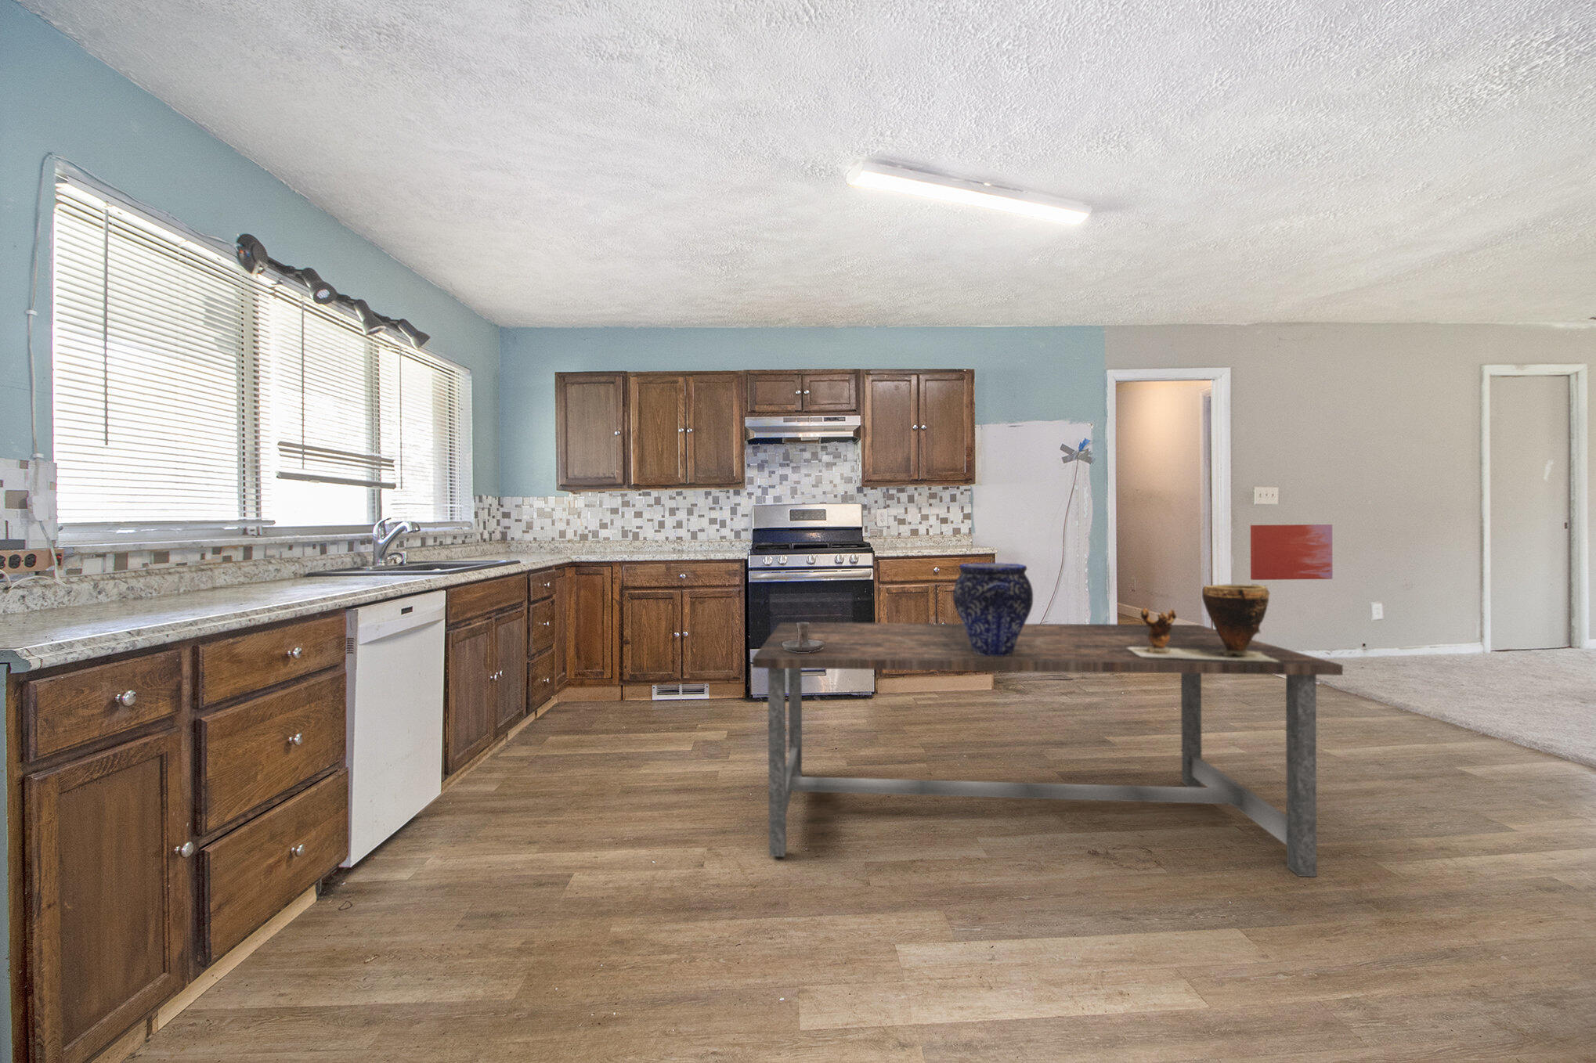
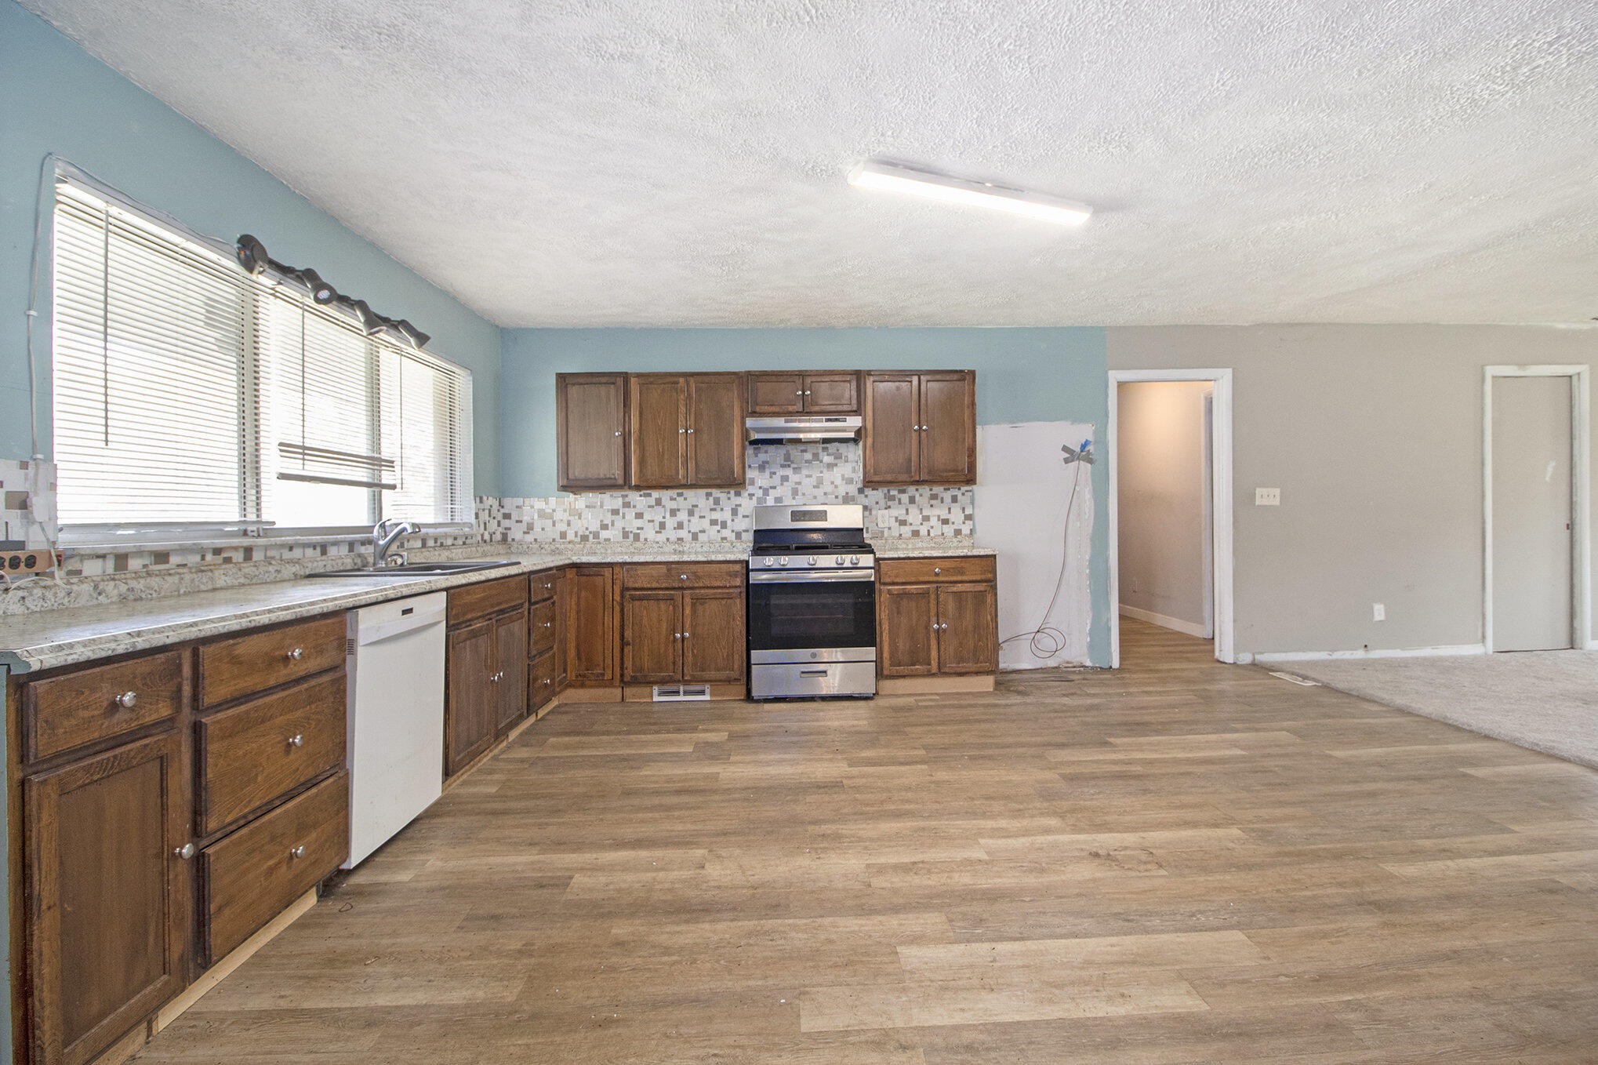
- dining table (1005, 782)
- clay pot (1208, 615)
- candle holder (802, 636)
- wall art (1291, 552)
- vase (992, 609)
